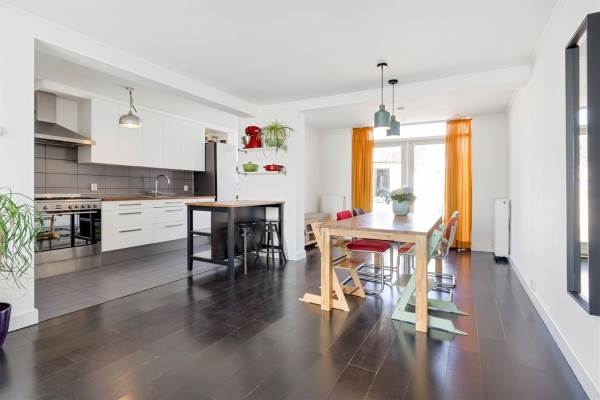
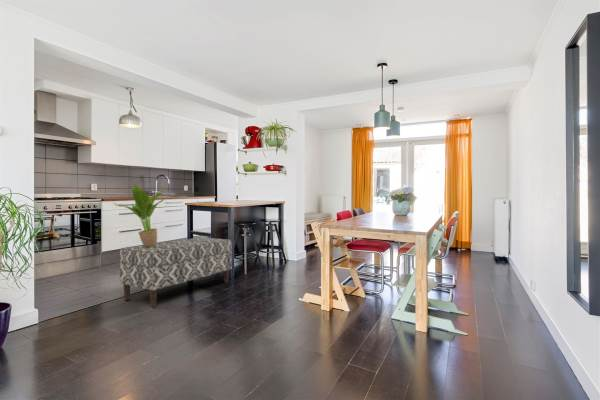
+ bench (181, 266)
+ potted plant (152, 212)
